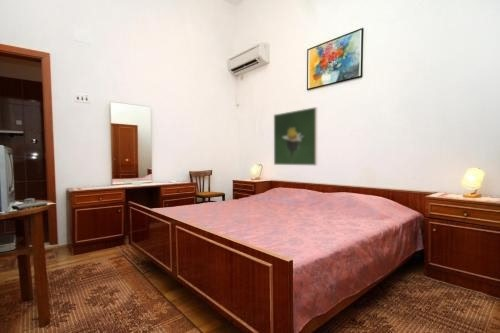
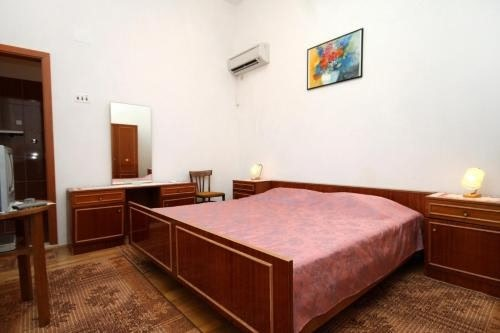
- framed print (293, 138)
